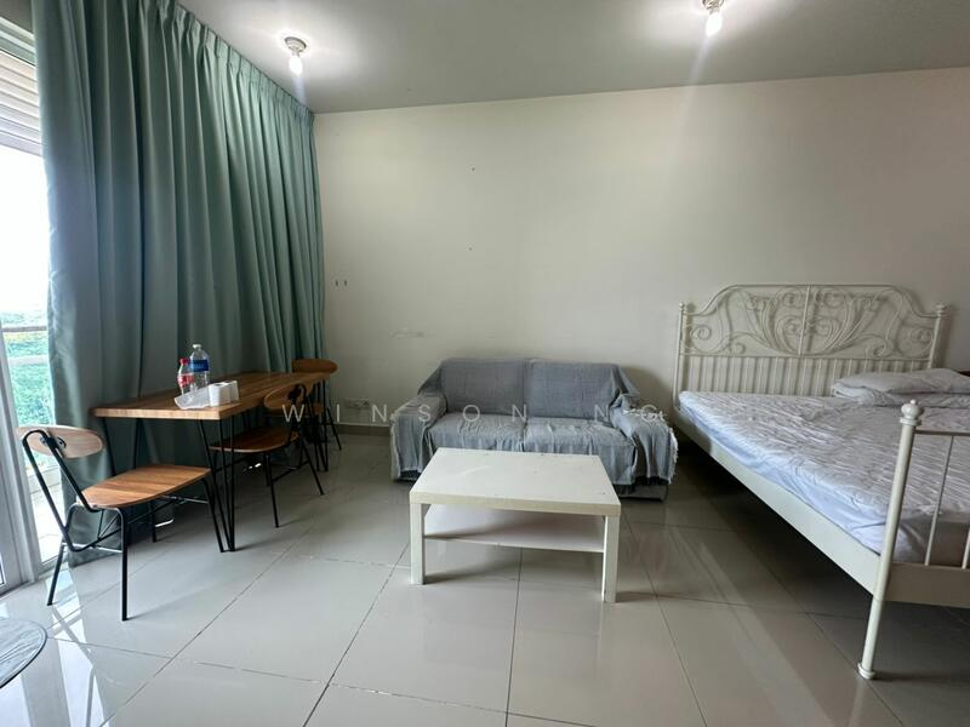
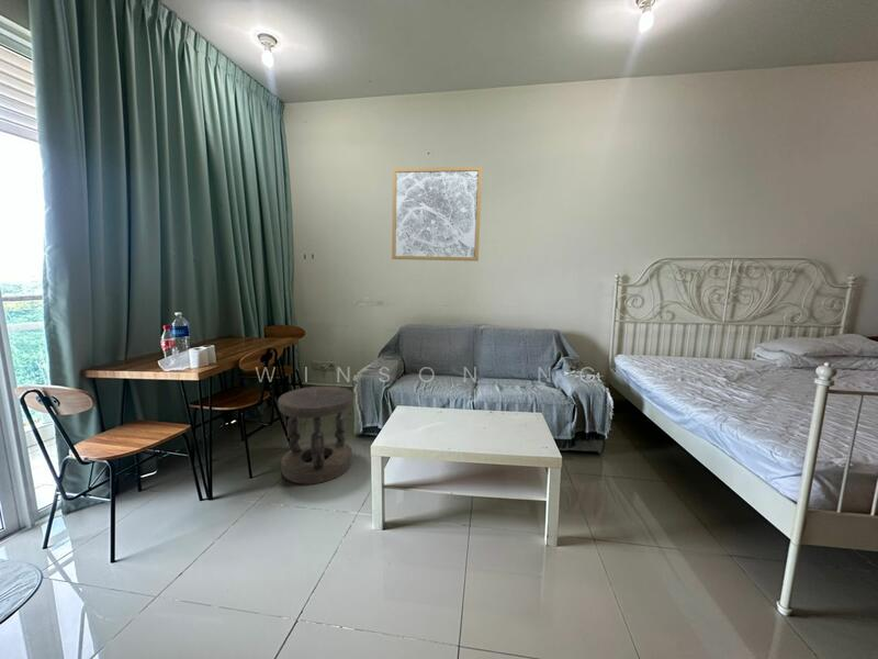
+ wall art (436, 214)
+ stool (317, 429)
